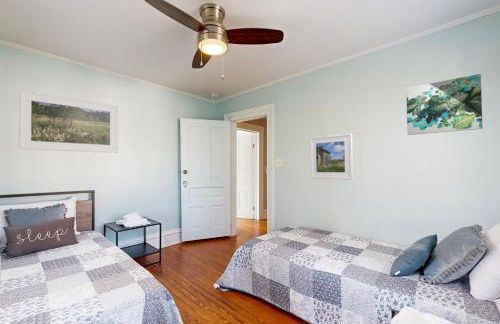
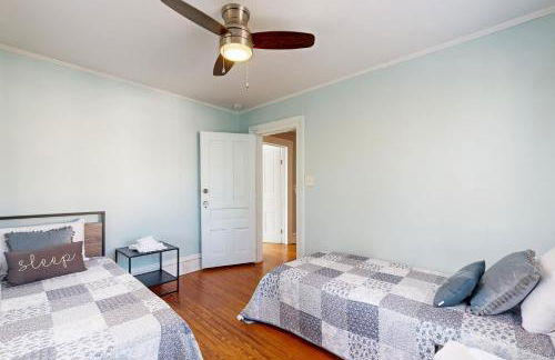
- wall art (441, 107)
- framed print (330, 157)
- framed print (74, 124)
